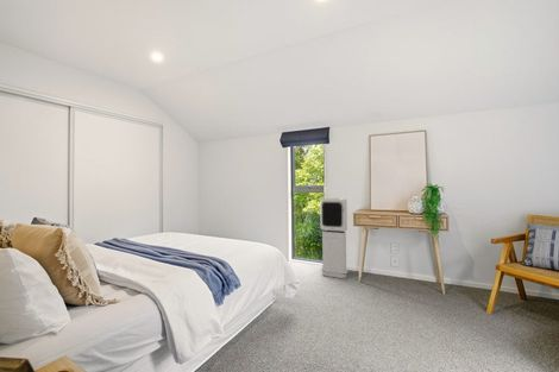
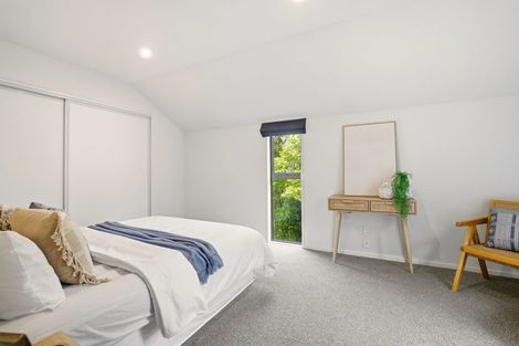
- air purifier (335, 235)
